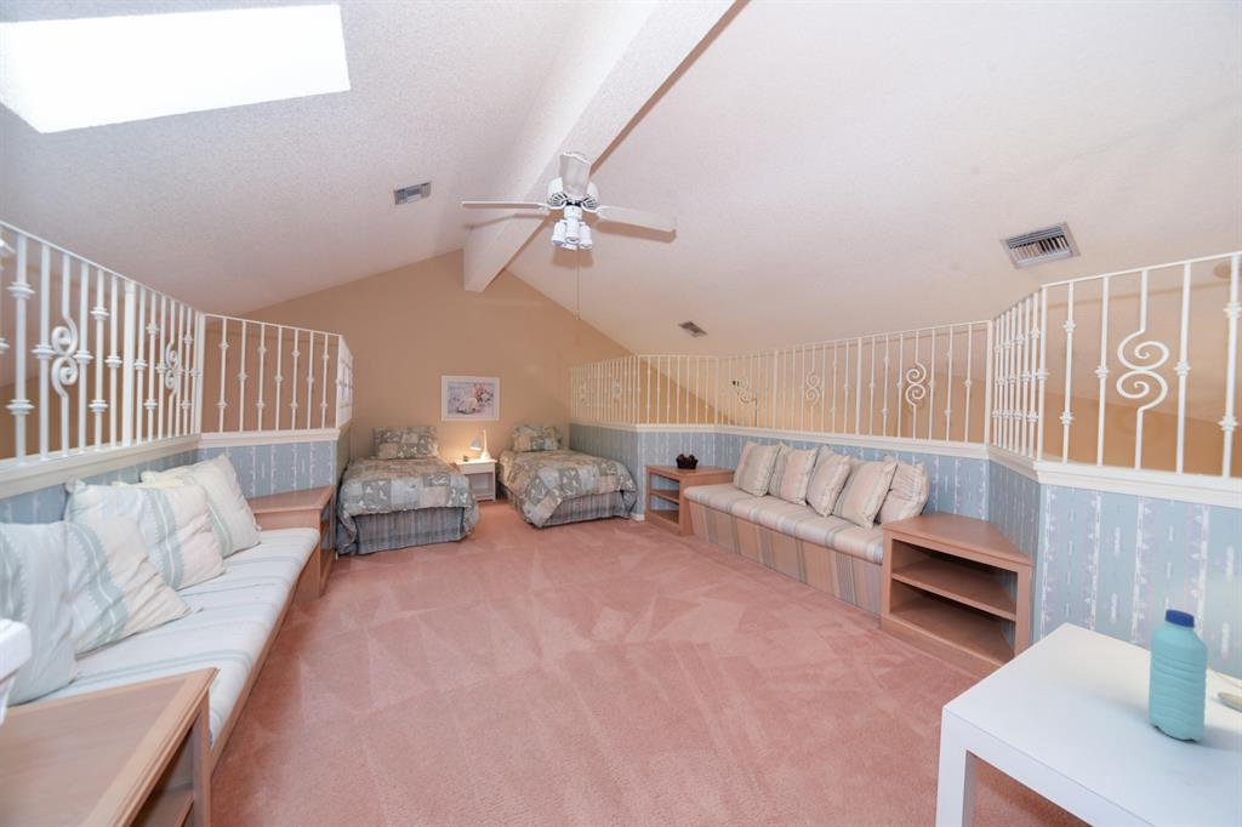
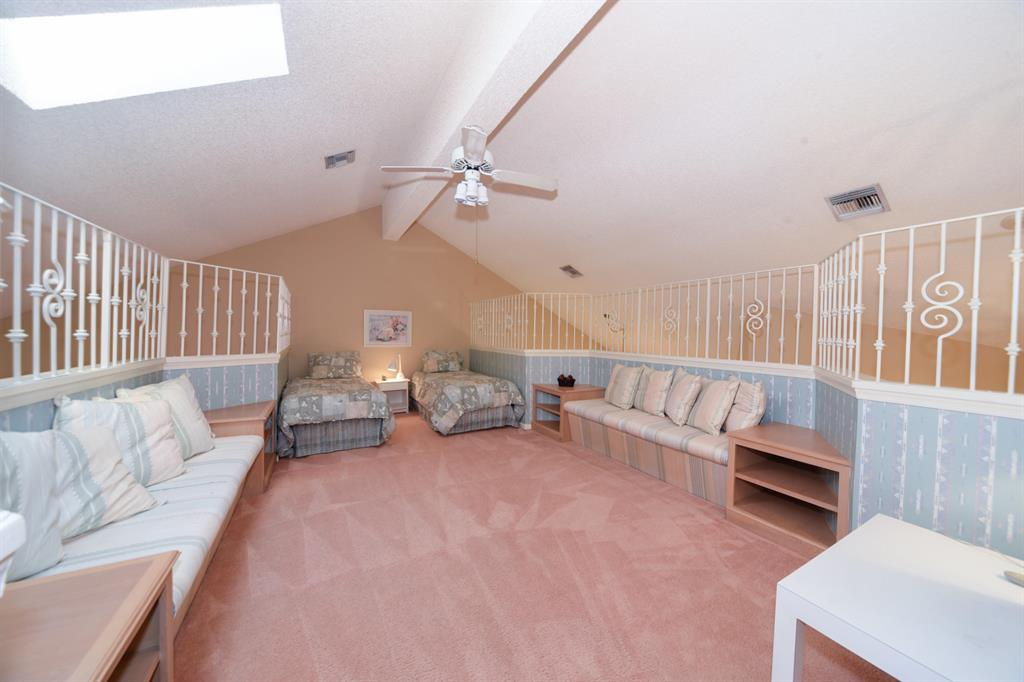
- water bottle (1177, 672)
